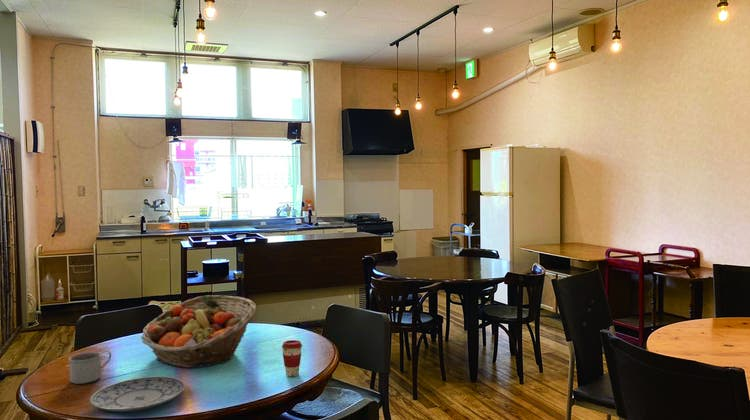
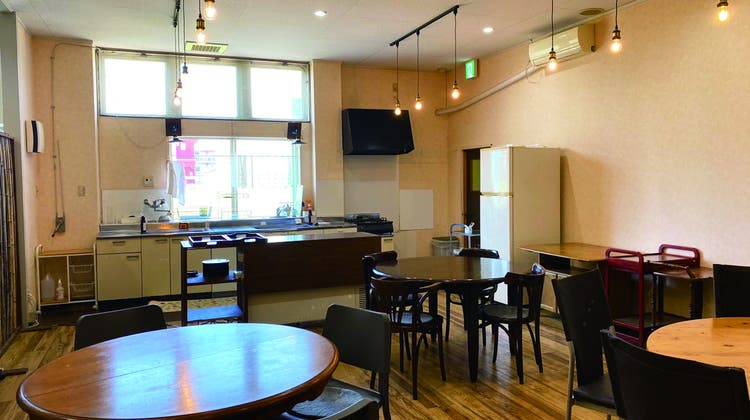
- mug (88, 366)
- coffee cup (292, 358)
- plate (139, 395)
- fruit basket (199, 329)
